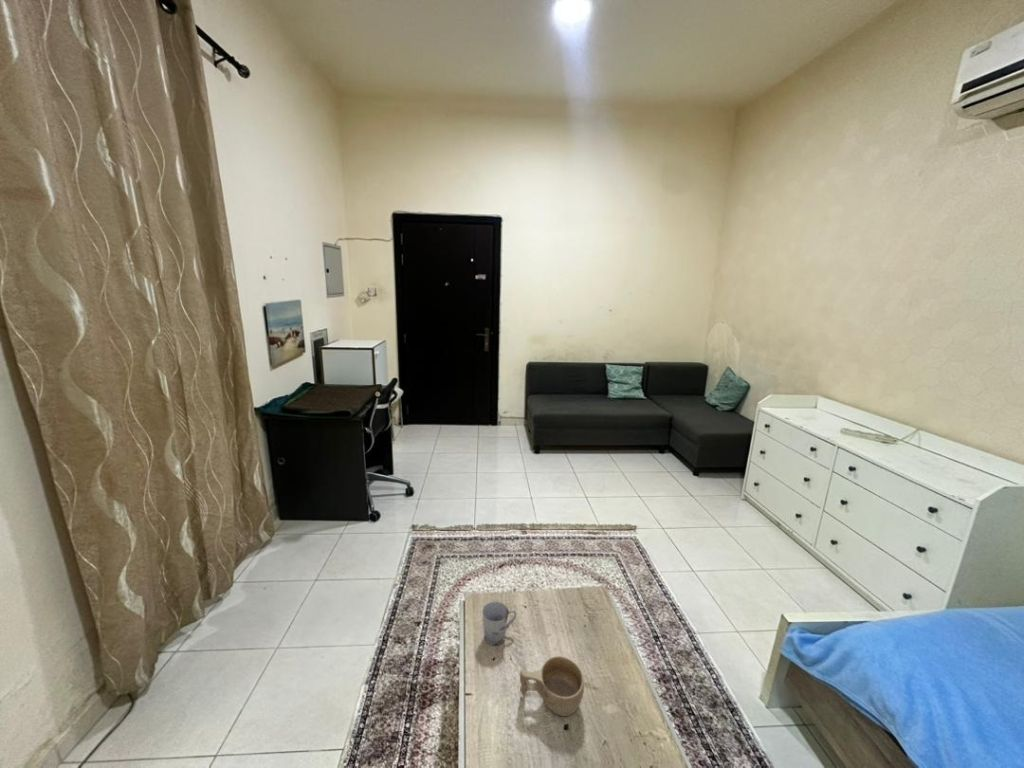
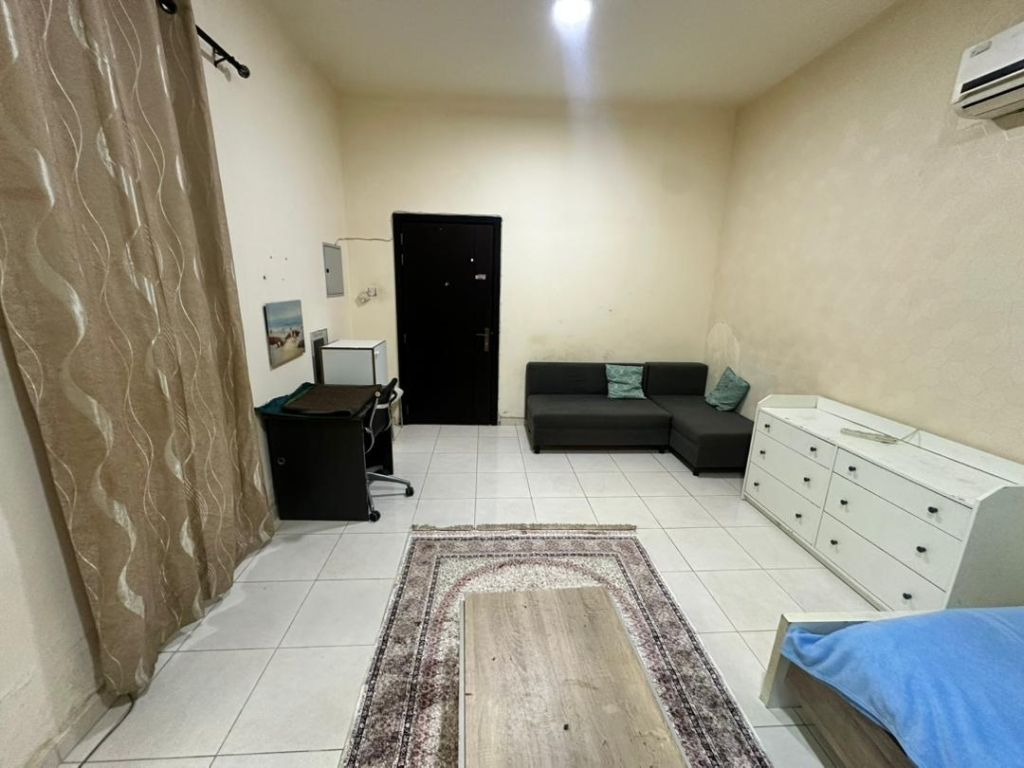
- cup (551, 686)
- cup (499, 622)
